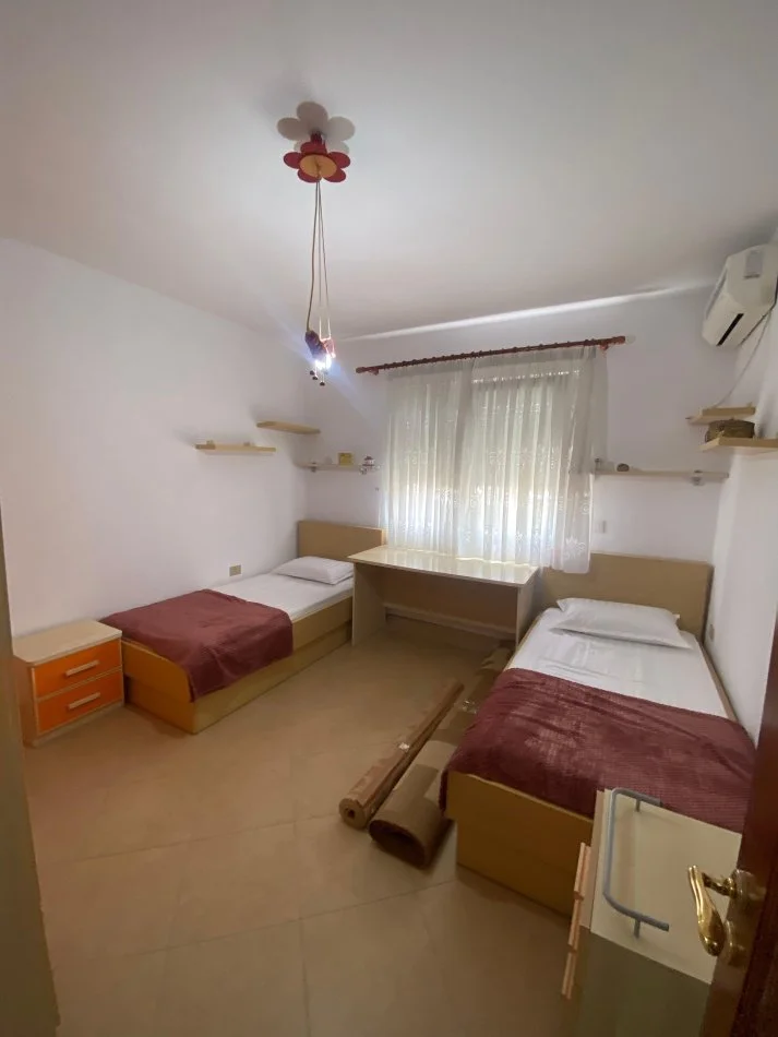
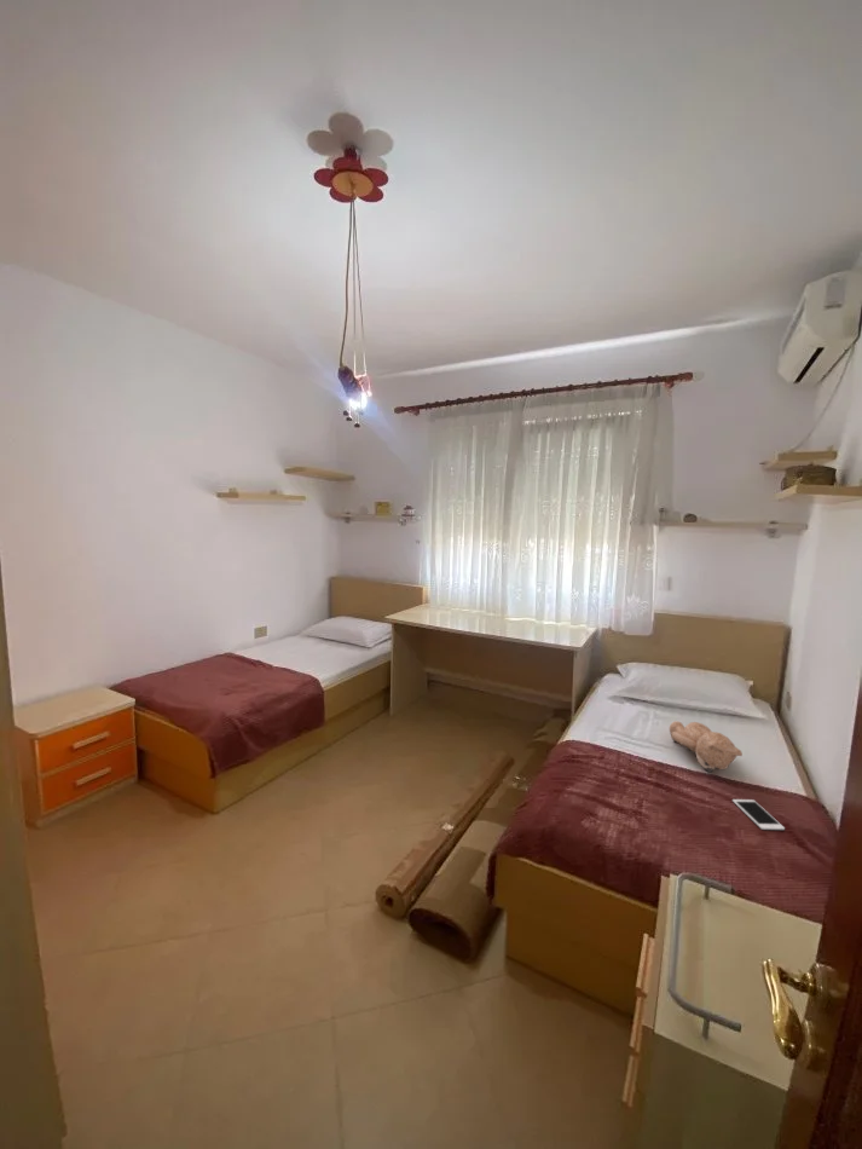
+ cell phone (757, 813)
+ teddy bear (702, 740)
